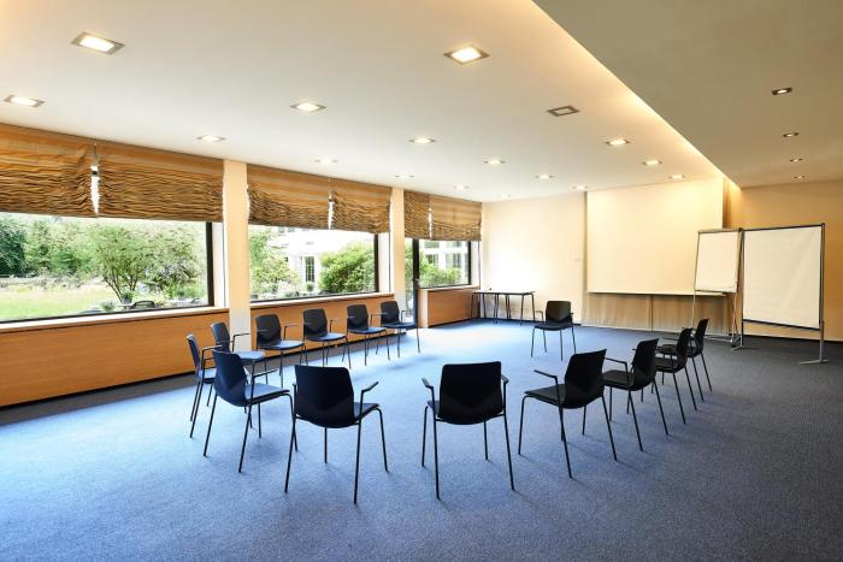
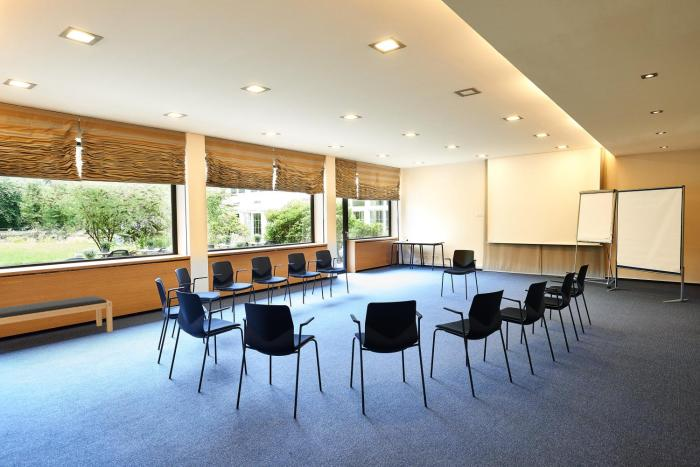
+ bench (50, 316)
